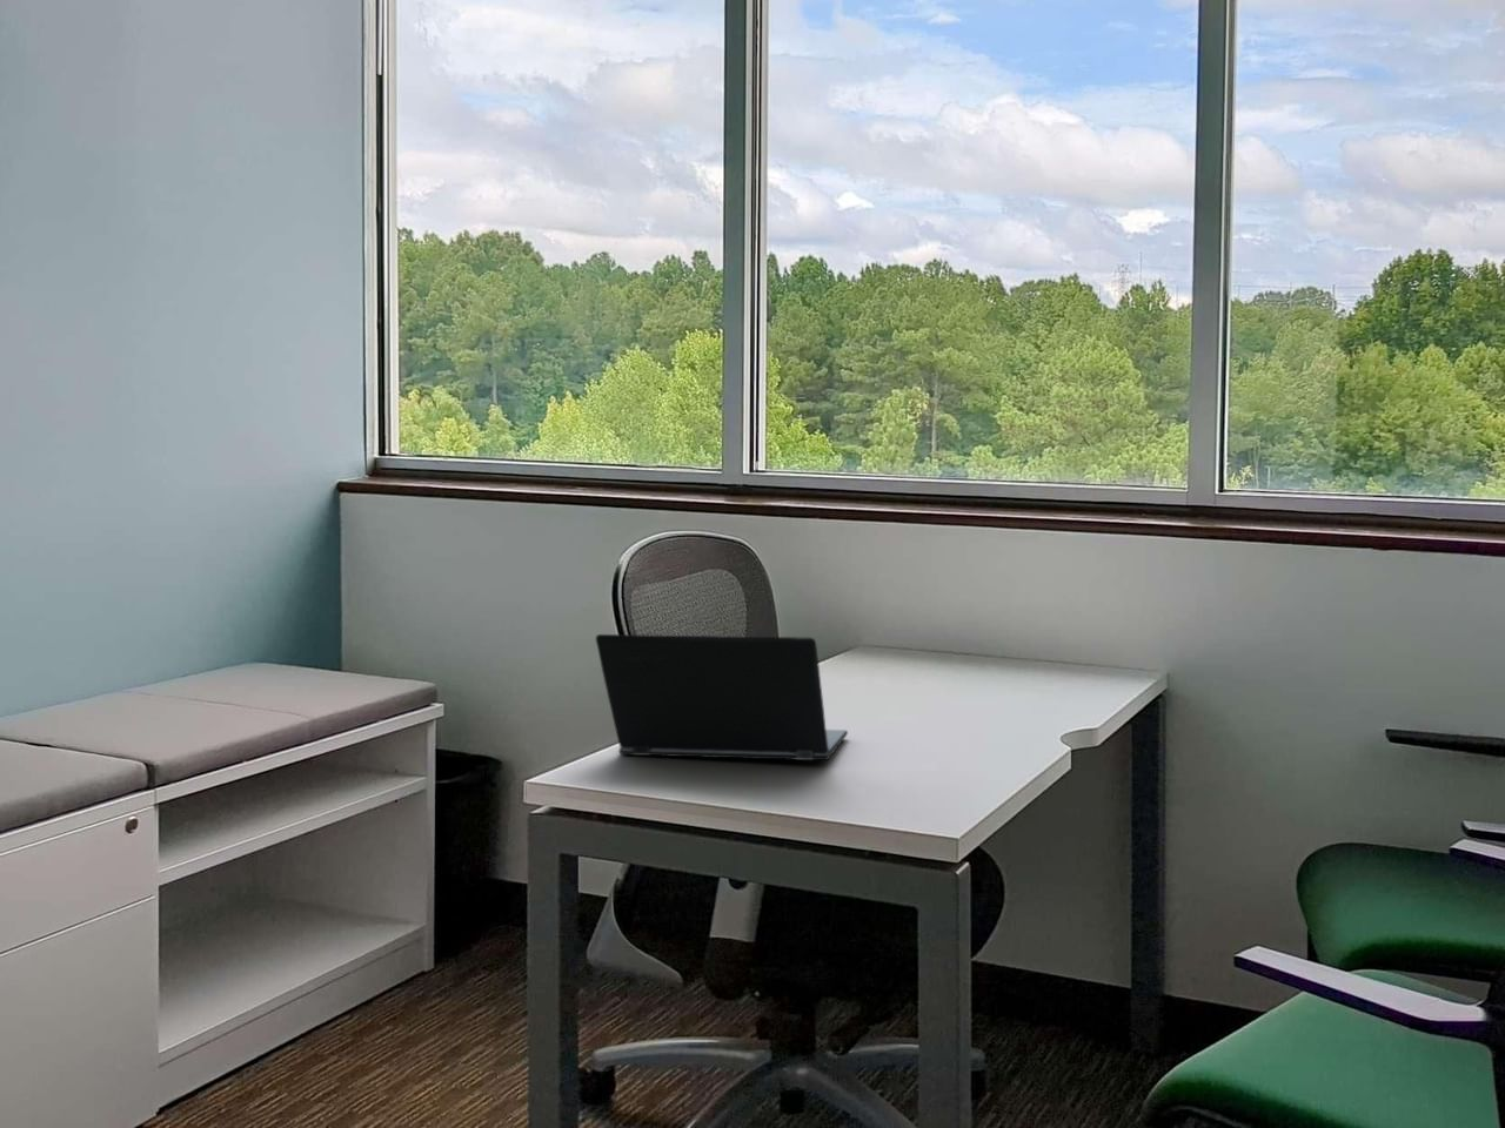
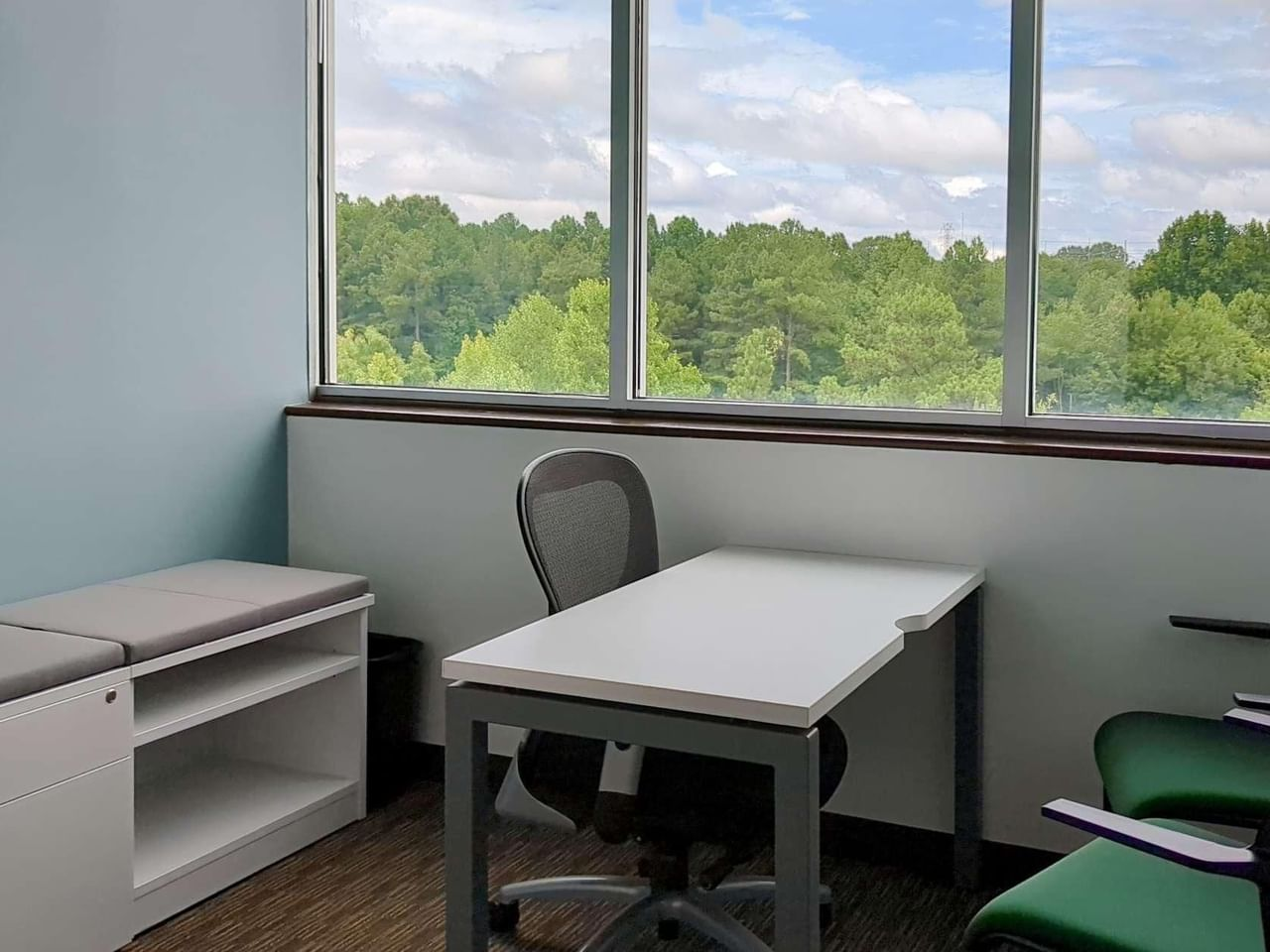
- laptop (728, 688)
